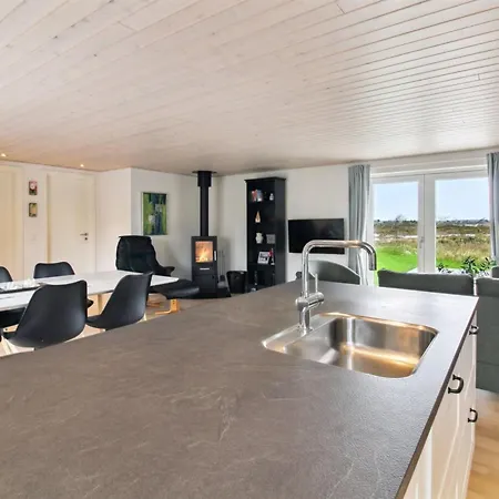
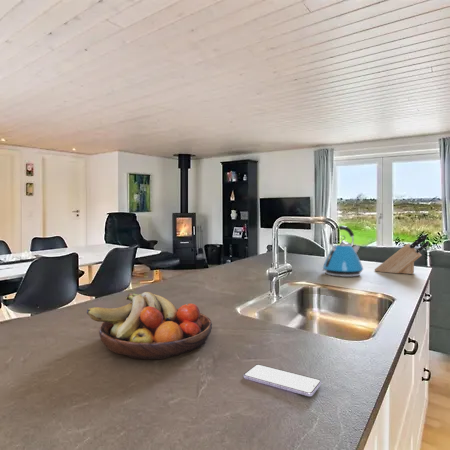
+ fruit bowl (156, 318)
+ kettle (341, 249)
+ knife block (401, 253)
+ smartphone (281, 379)
